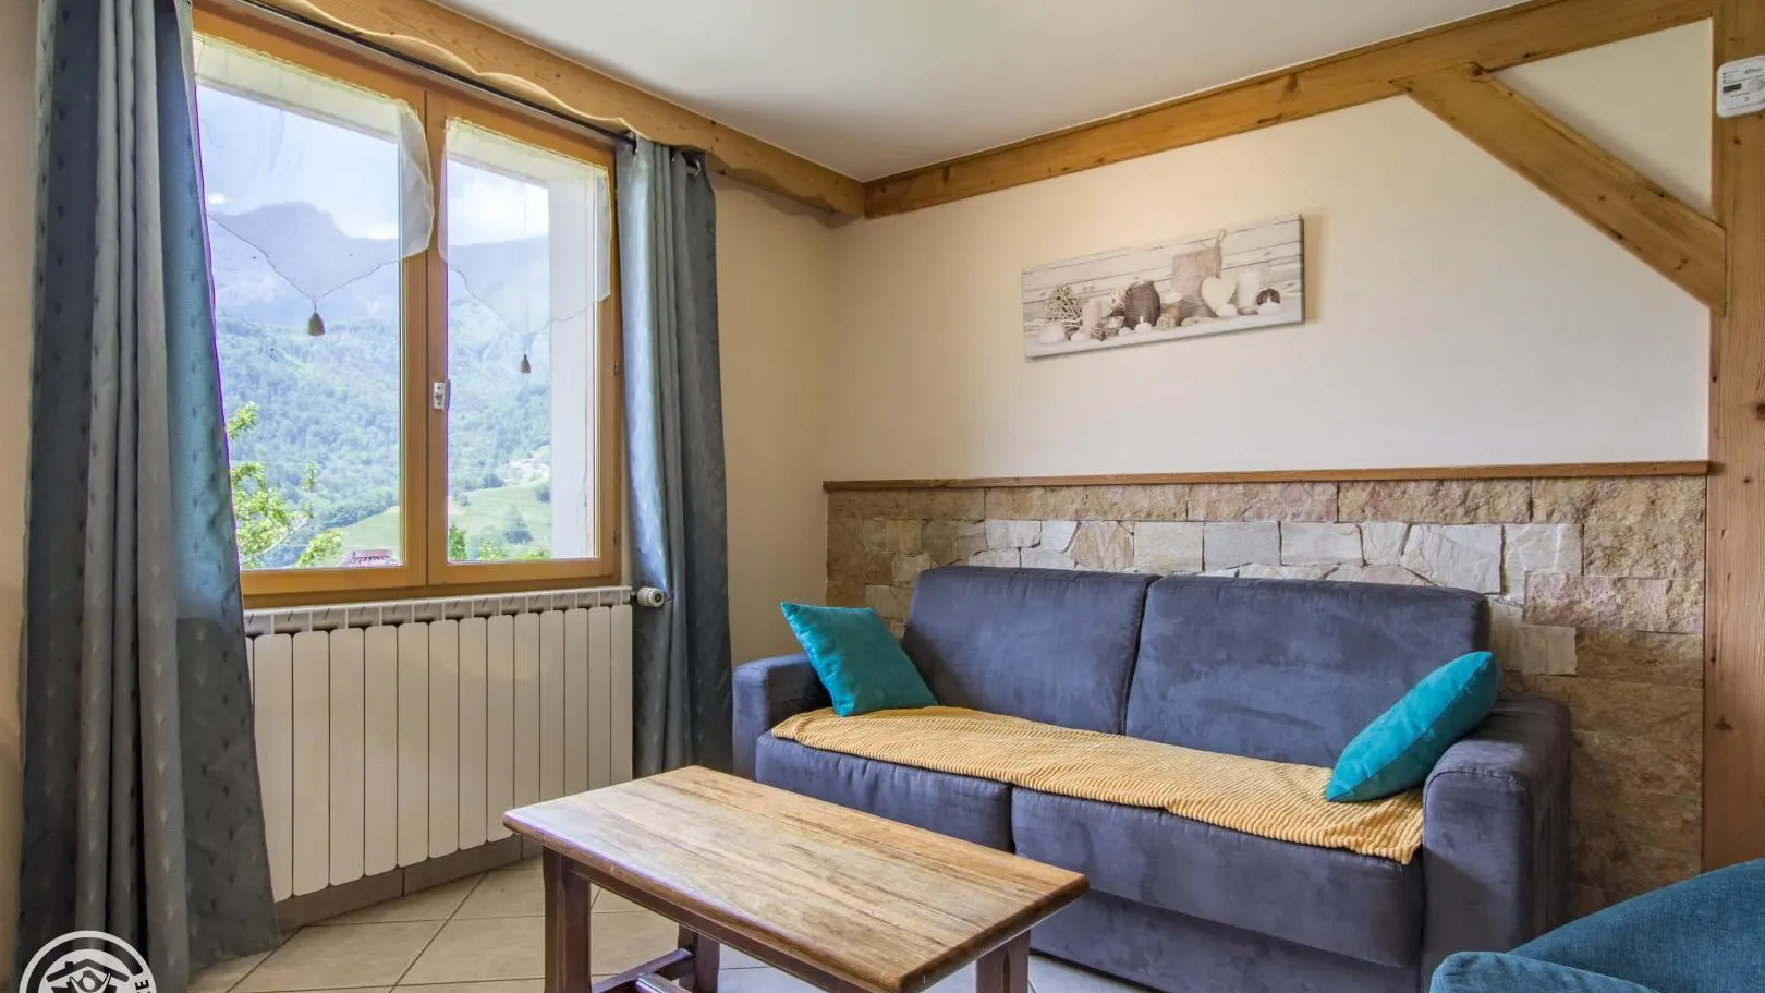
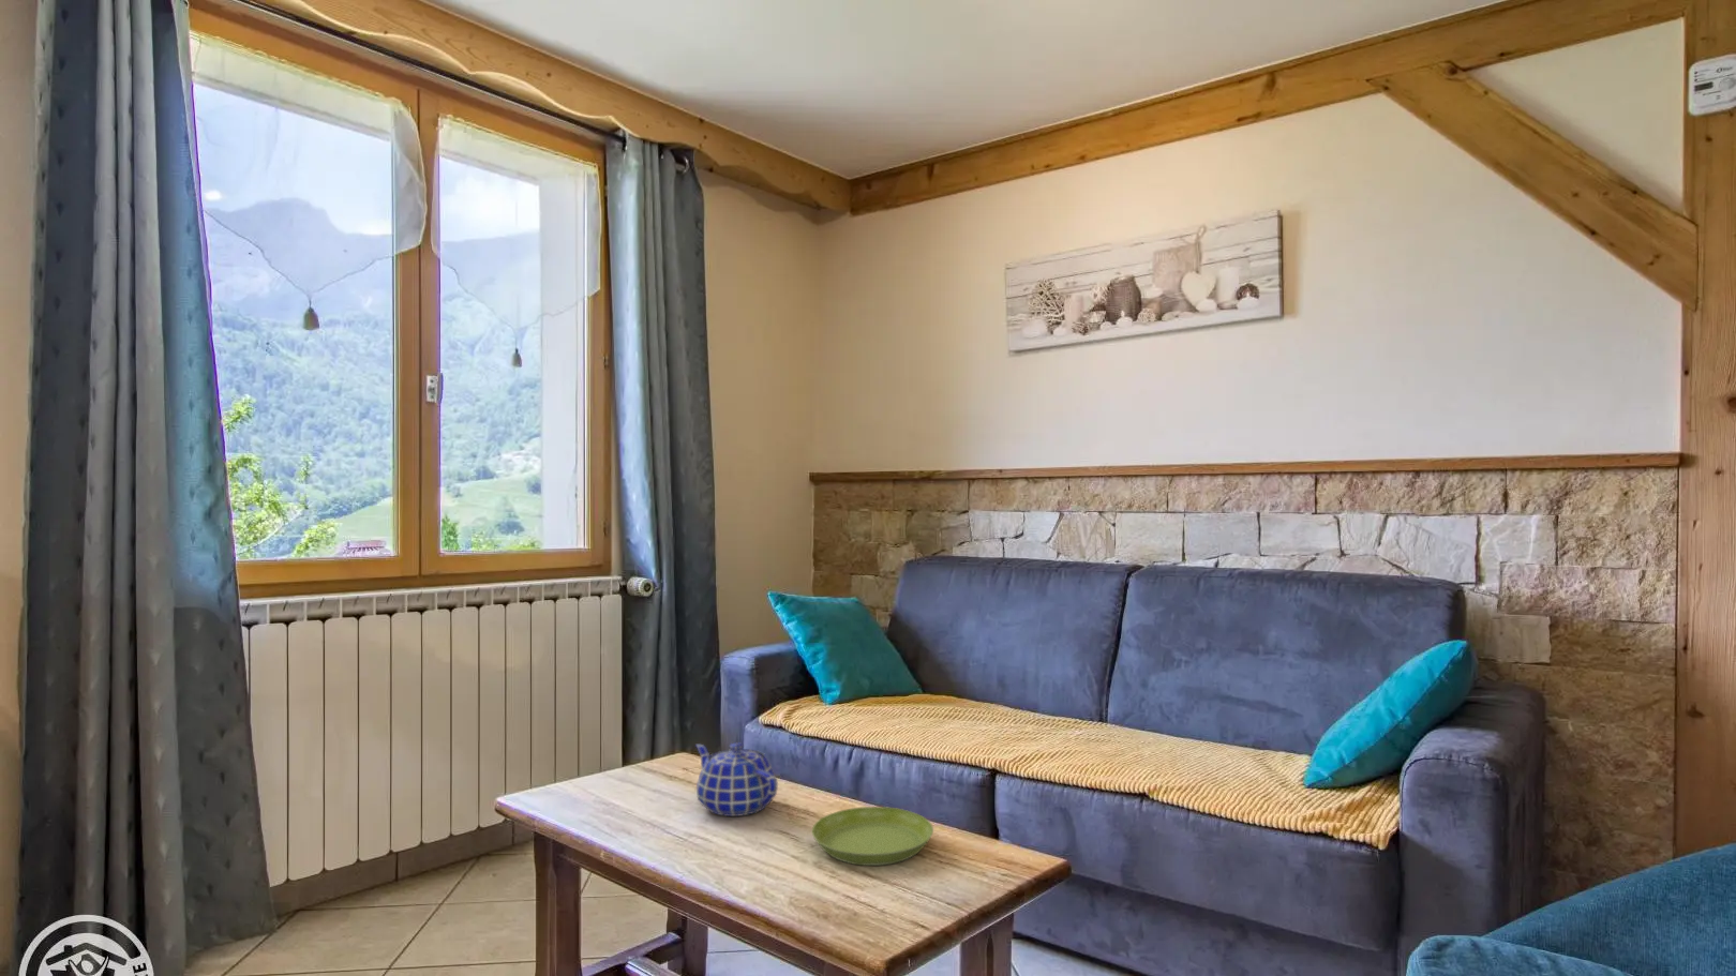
+ saucer (873, 837)
+ teapot (734, 775)
